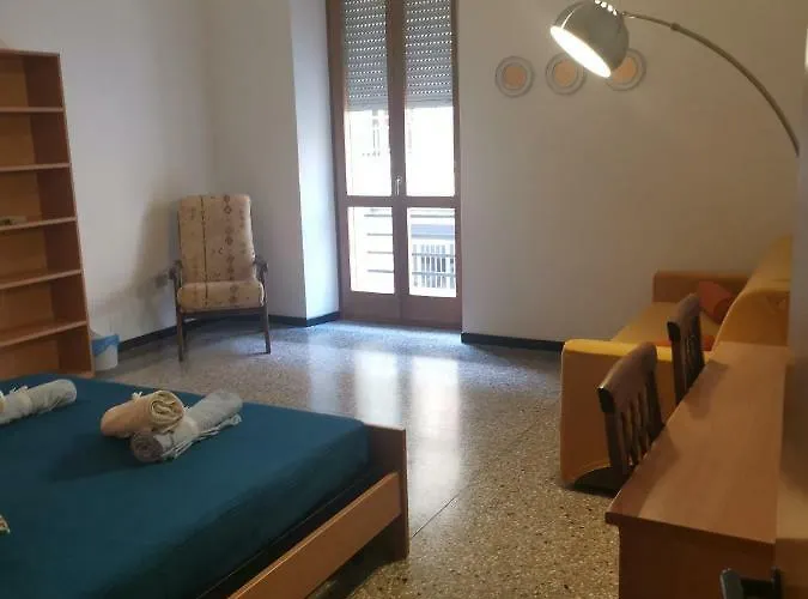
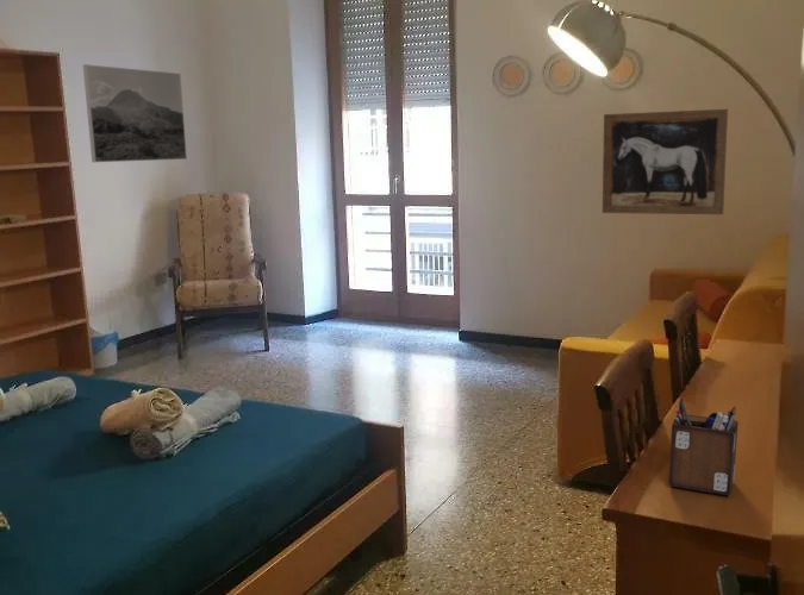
+ wall art (662, 163)
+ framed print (138, 115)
+ desk organizer (704, 441)
